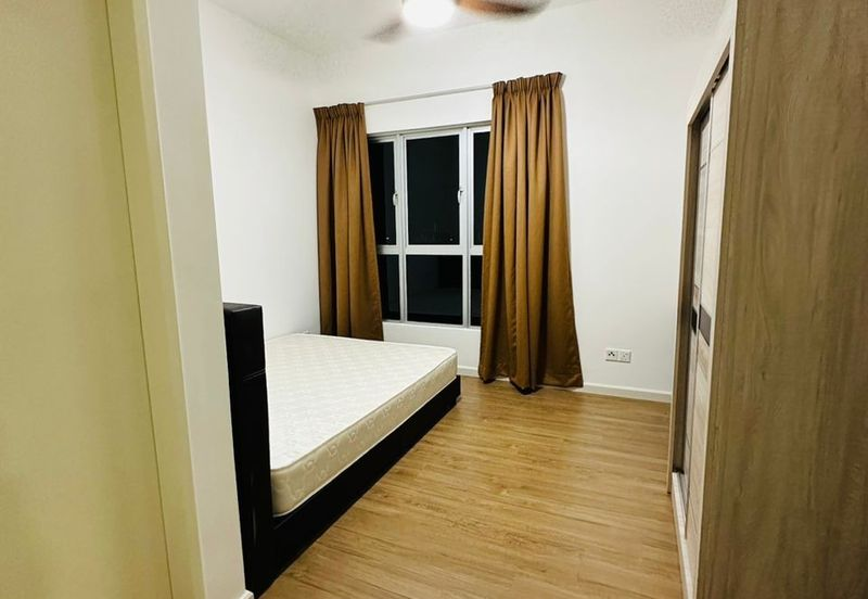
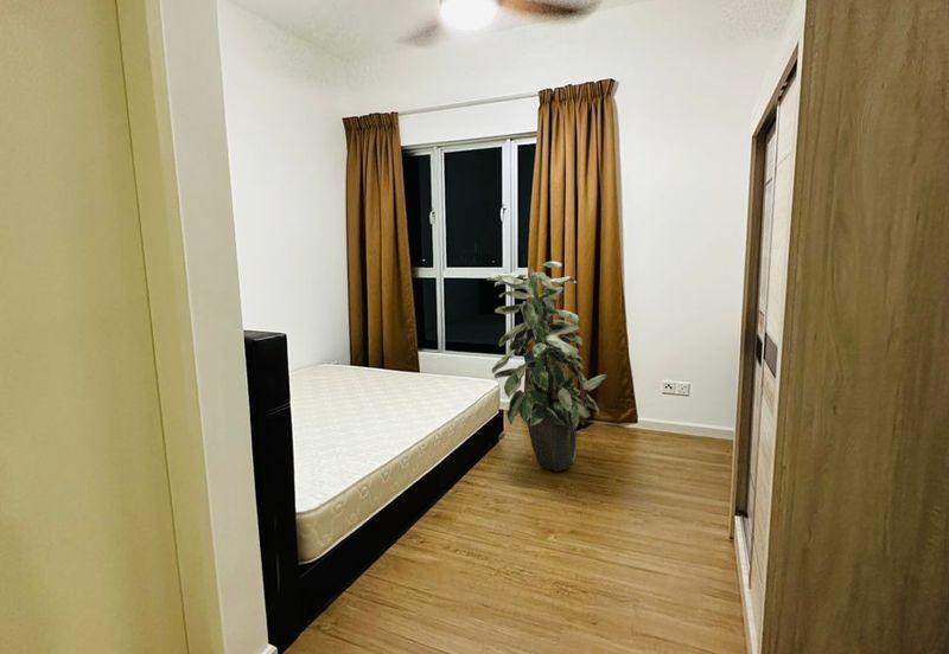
+ indoor plant (543, 366)
